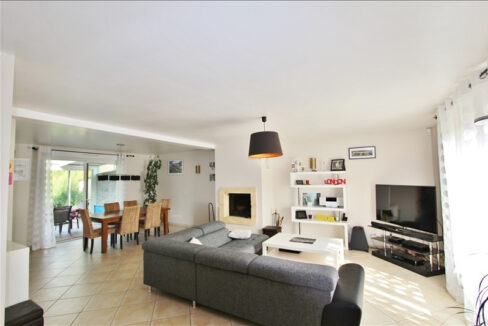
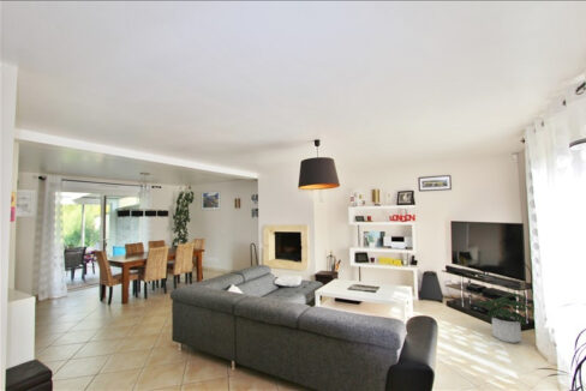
+ potted plant (504, 317)
